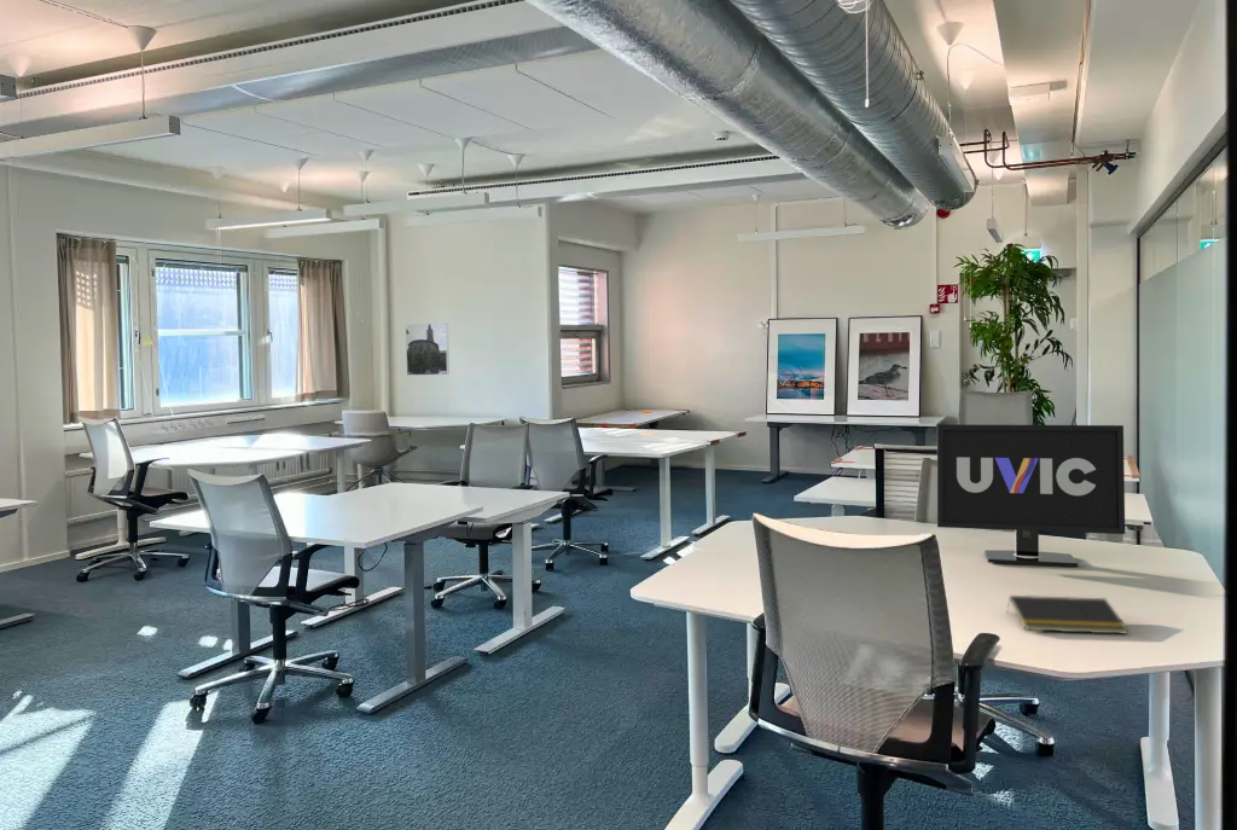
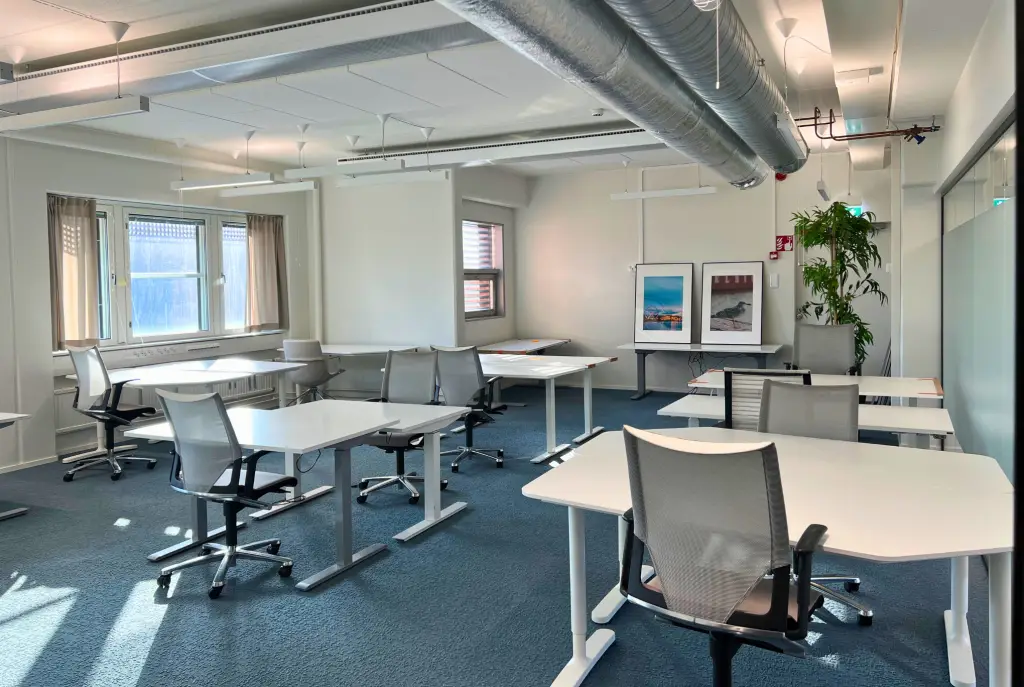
- notepad (1065, 614)
- monitor (1027, 492)
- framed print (426, 349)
